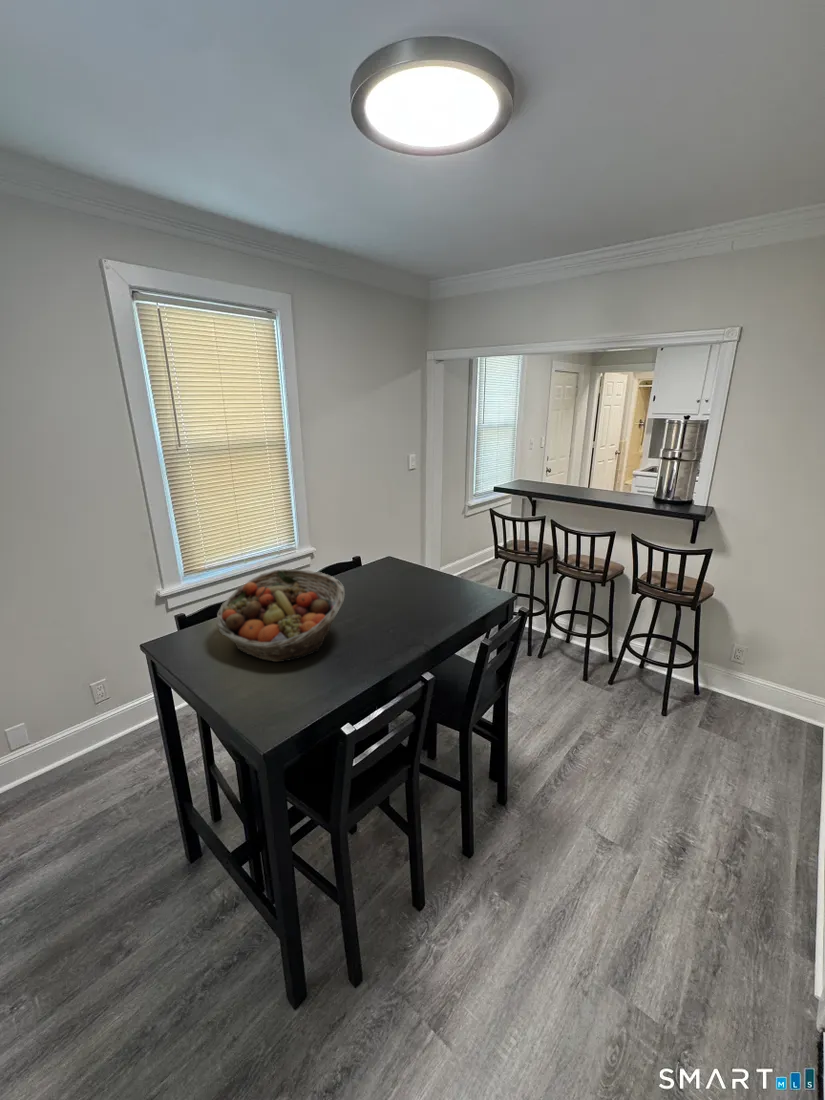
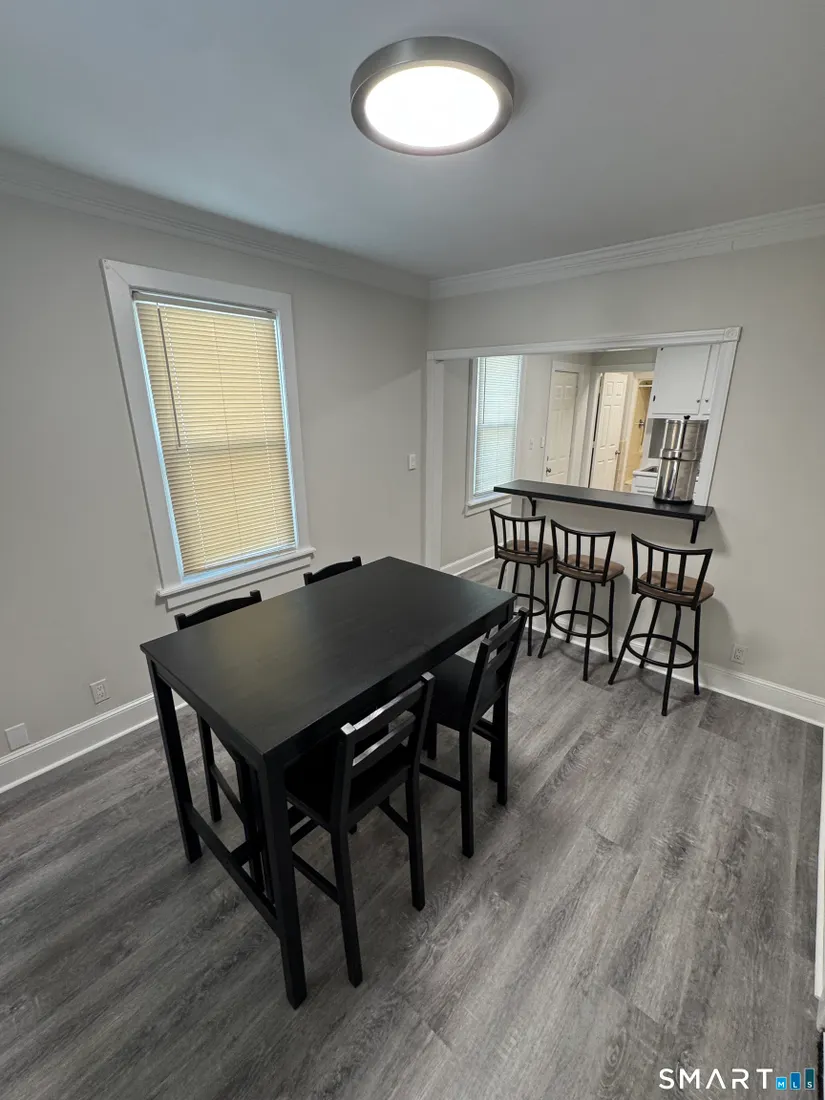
- fruit basket (282, 612)
